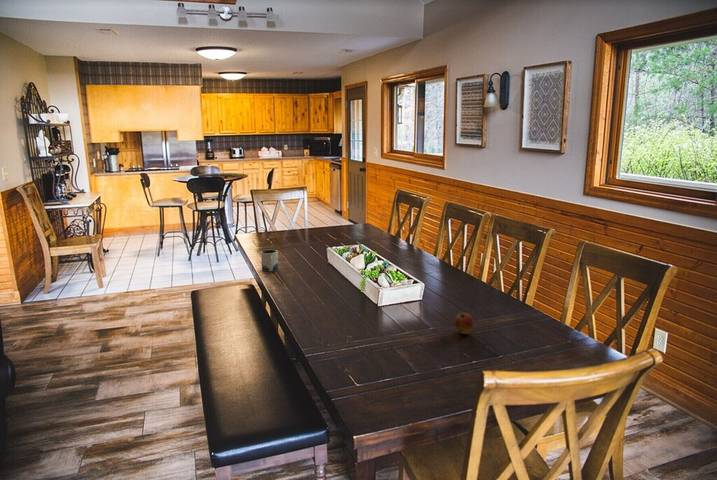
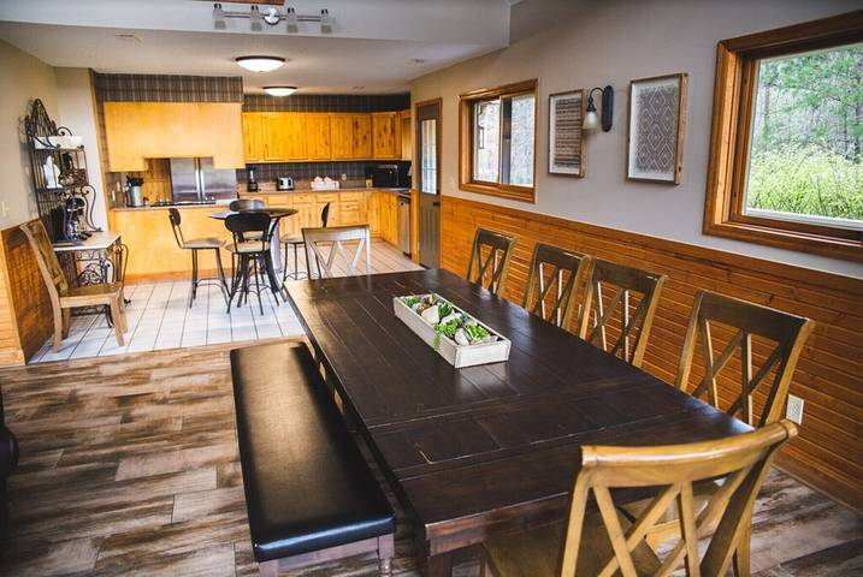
- mug (270, 261)
- fruit (463, 322)
